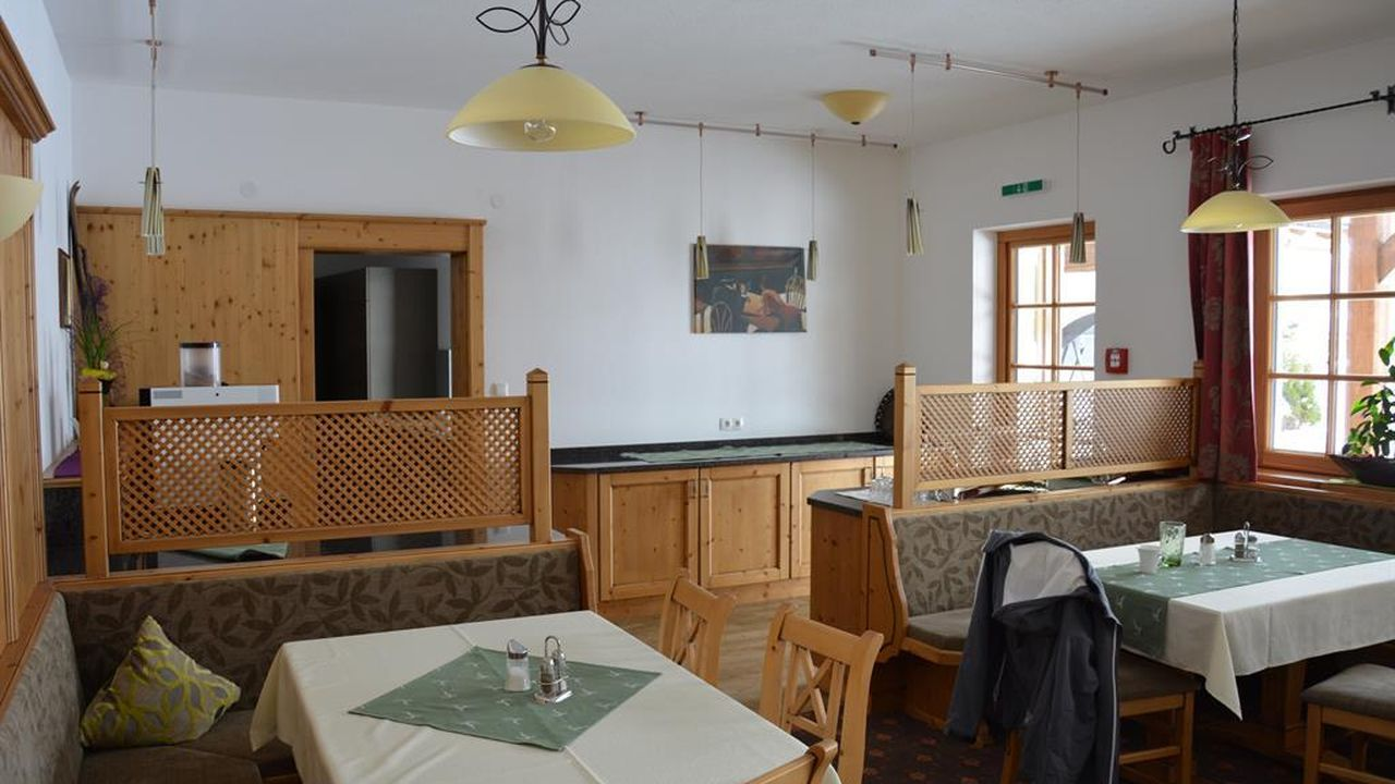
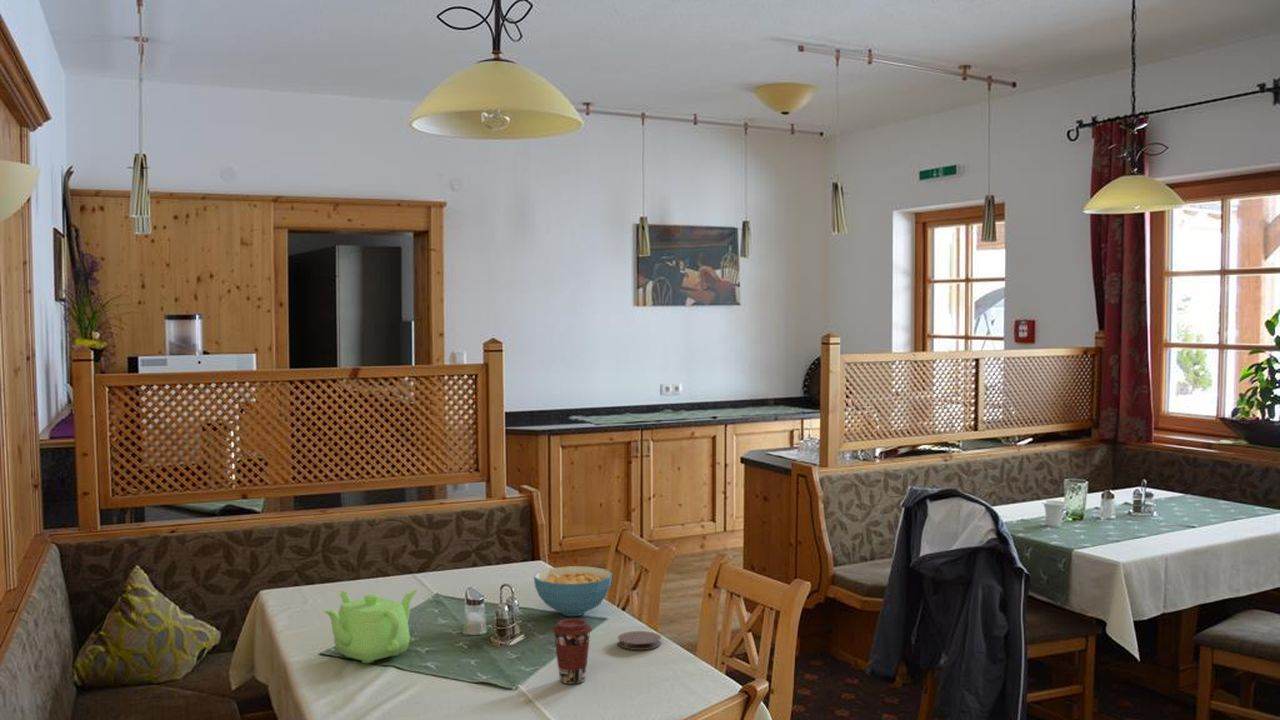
+ coffee cup (572, 651)
+ coaster (639, 640)
+ cereal bowl (573, 593)
+ teapot (368, 623)
